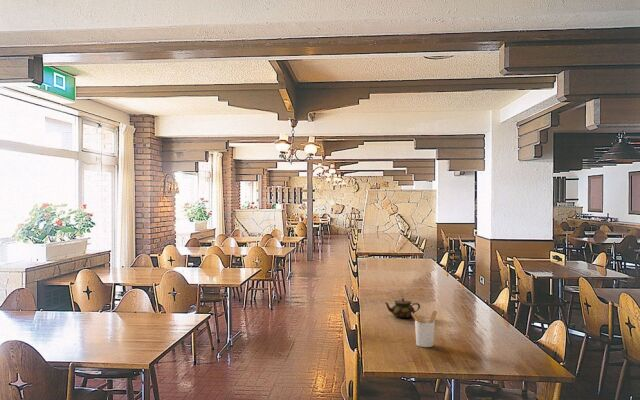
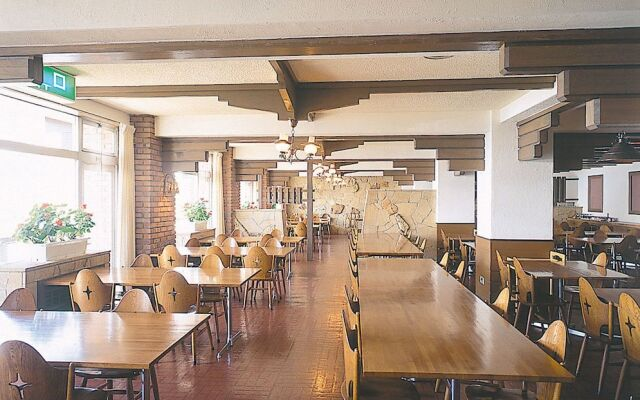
- teapot (402, 307)
- utensil holder (422, 327)
